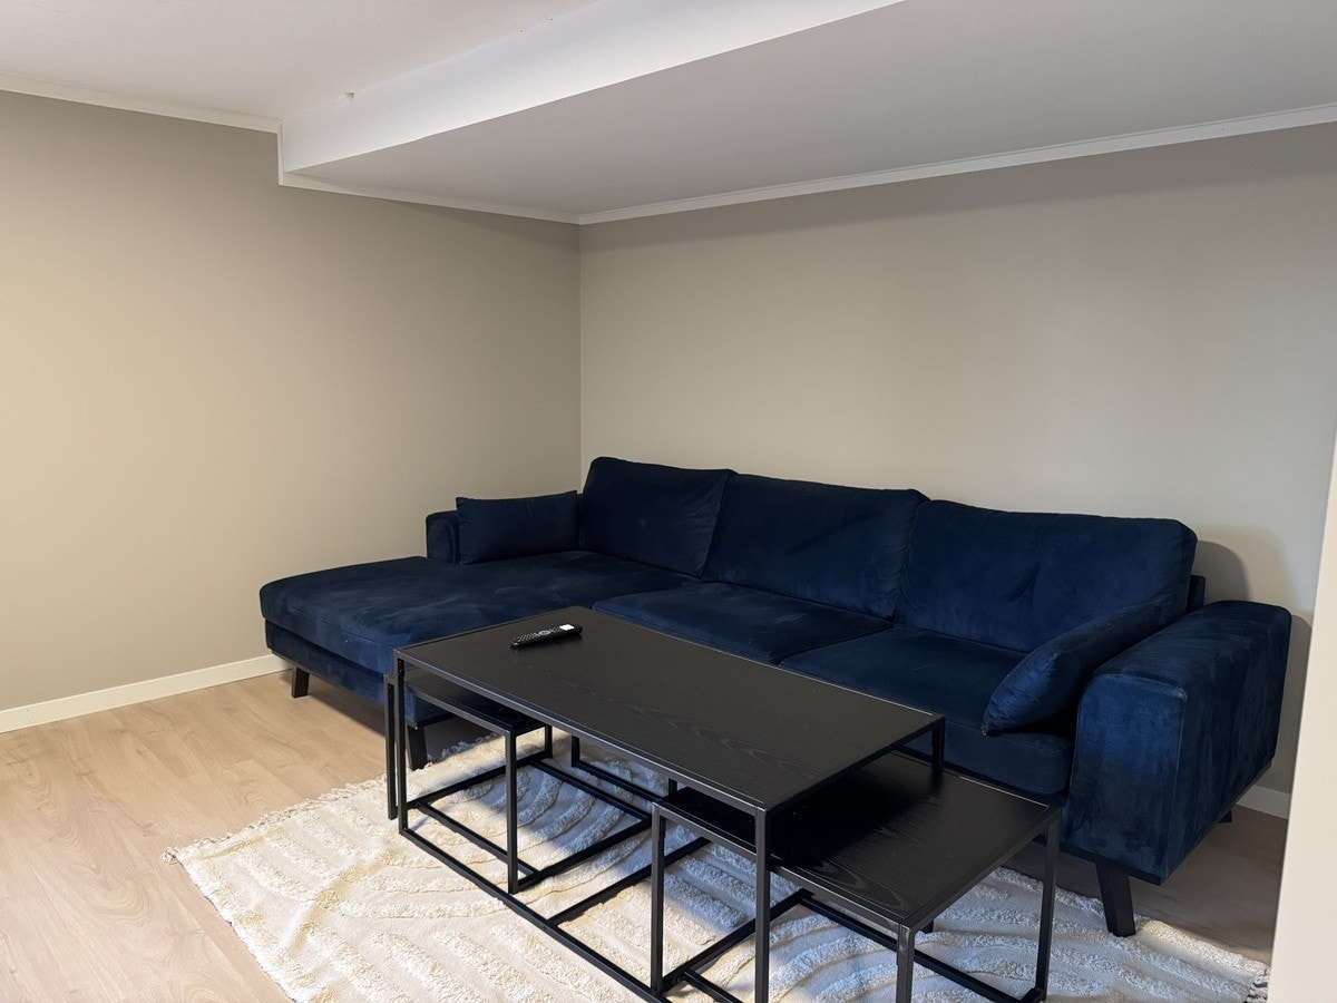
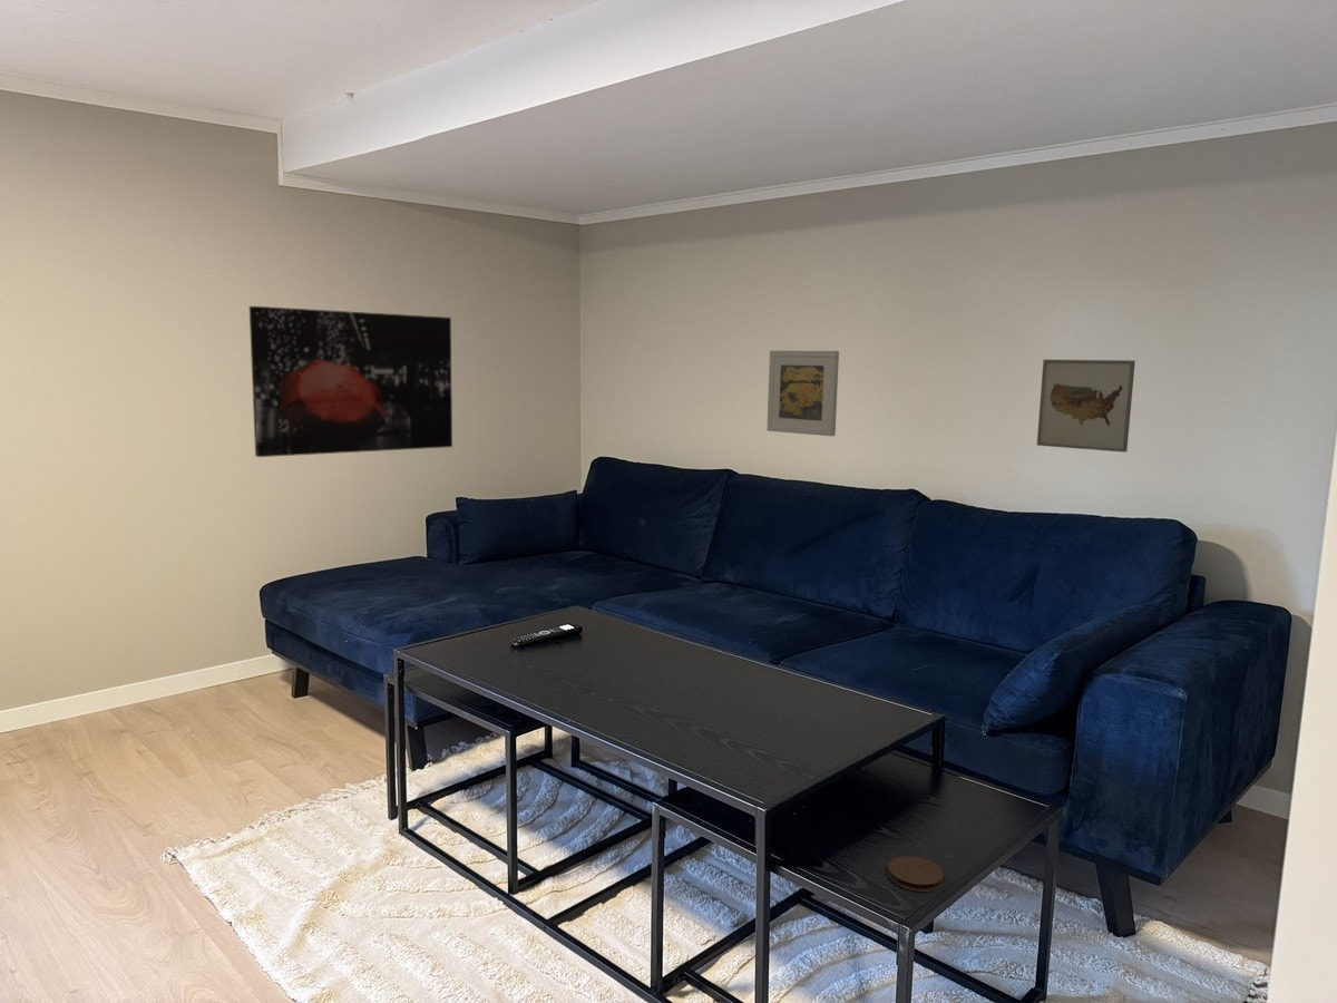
+ wall art (359, 382)
+ coaster (915, 873)
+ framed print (801, 392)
+ wall art (1084, 405)
